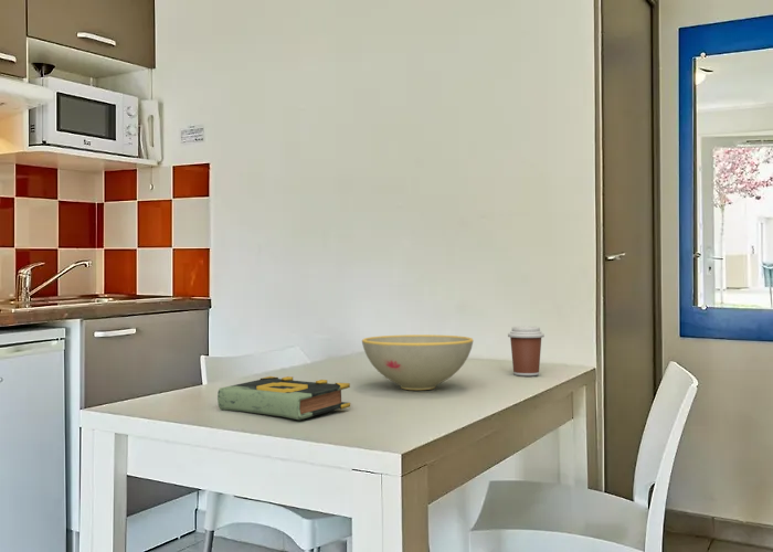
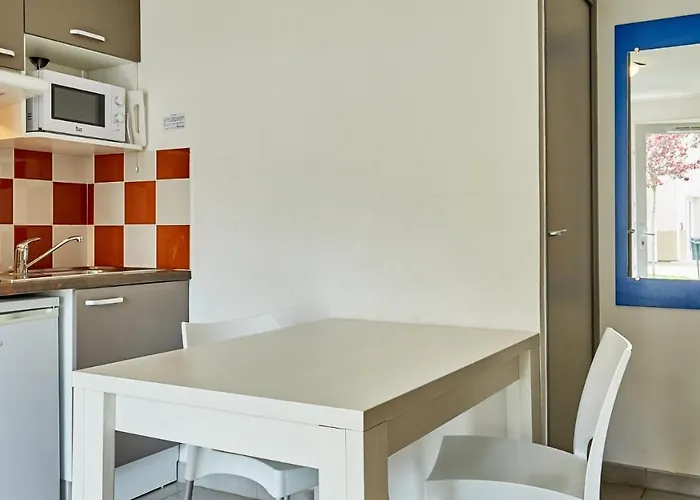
- book (276, 394)
- coffee cup (526, 350)
- bowl (417, 362)
